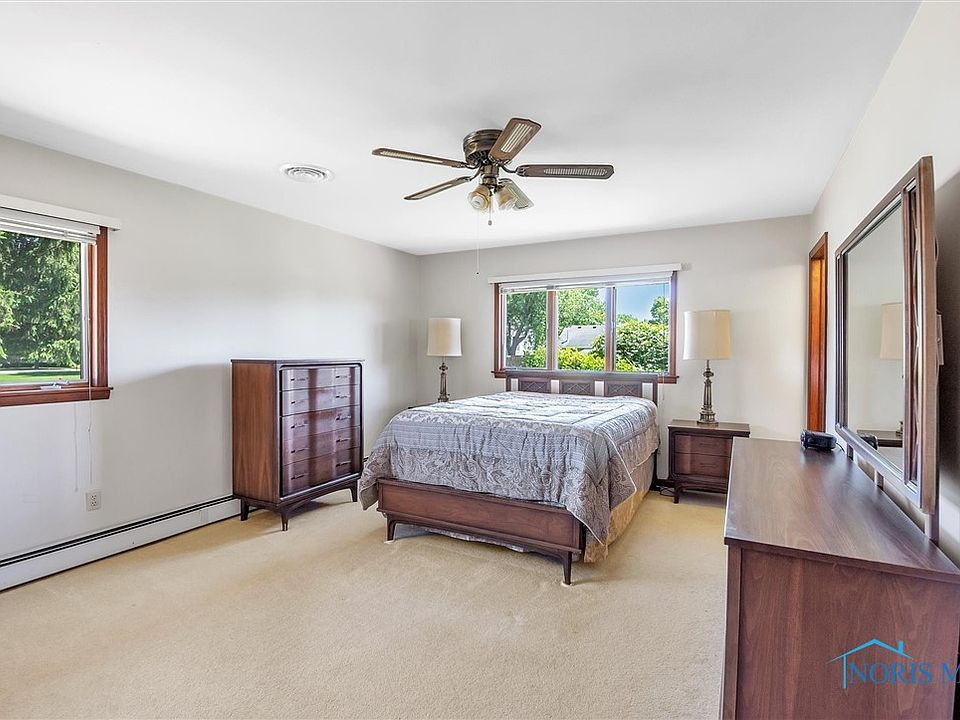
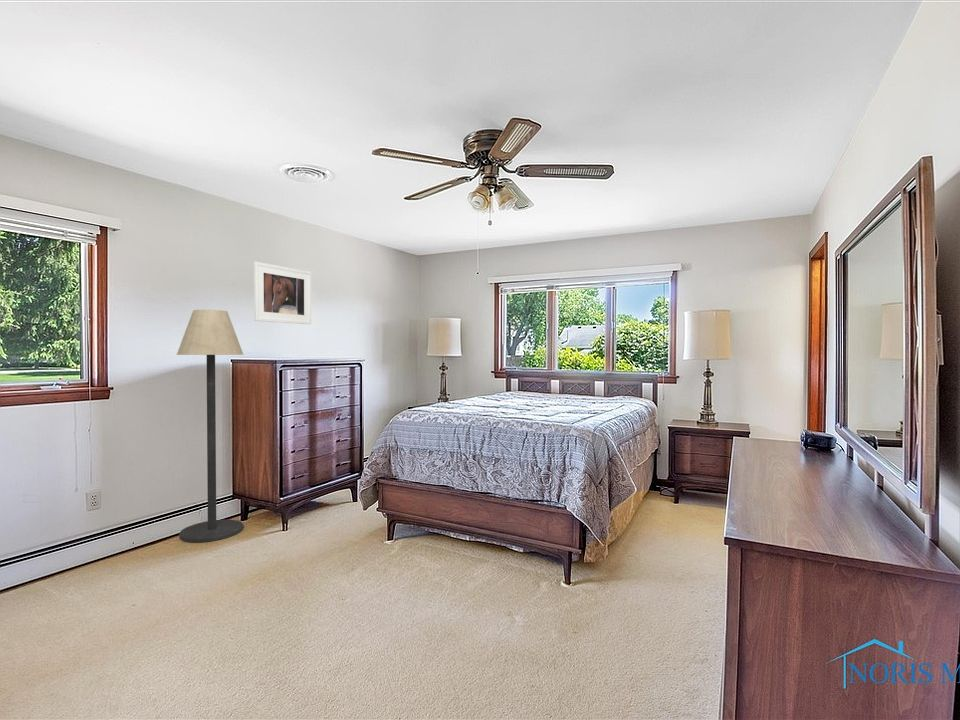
+ floor lamp (211, 421)
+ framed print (284, 294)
